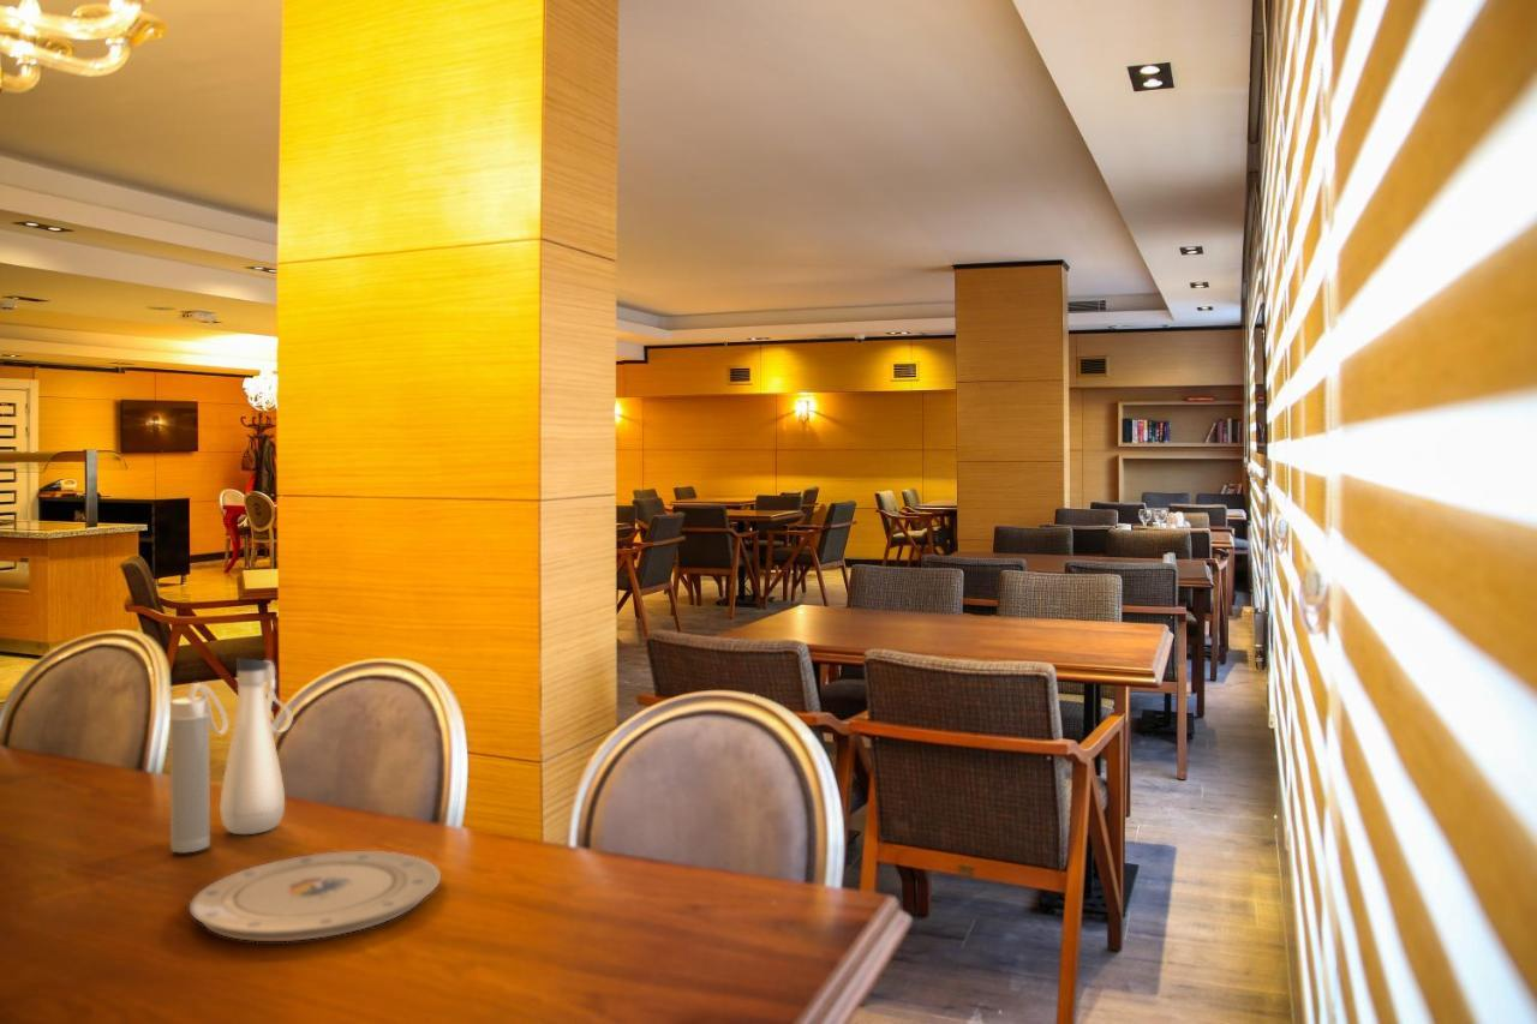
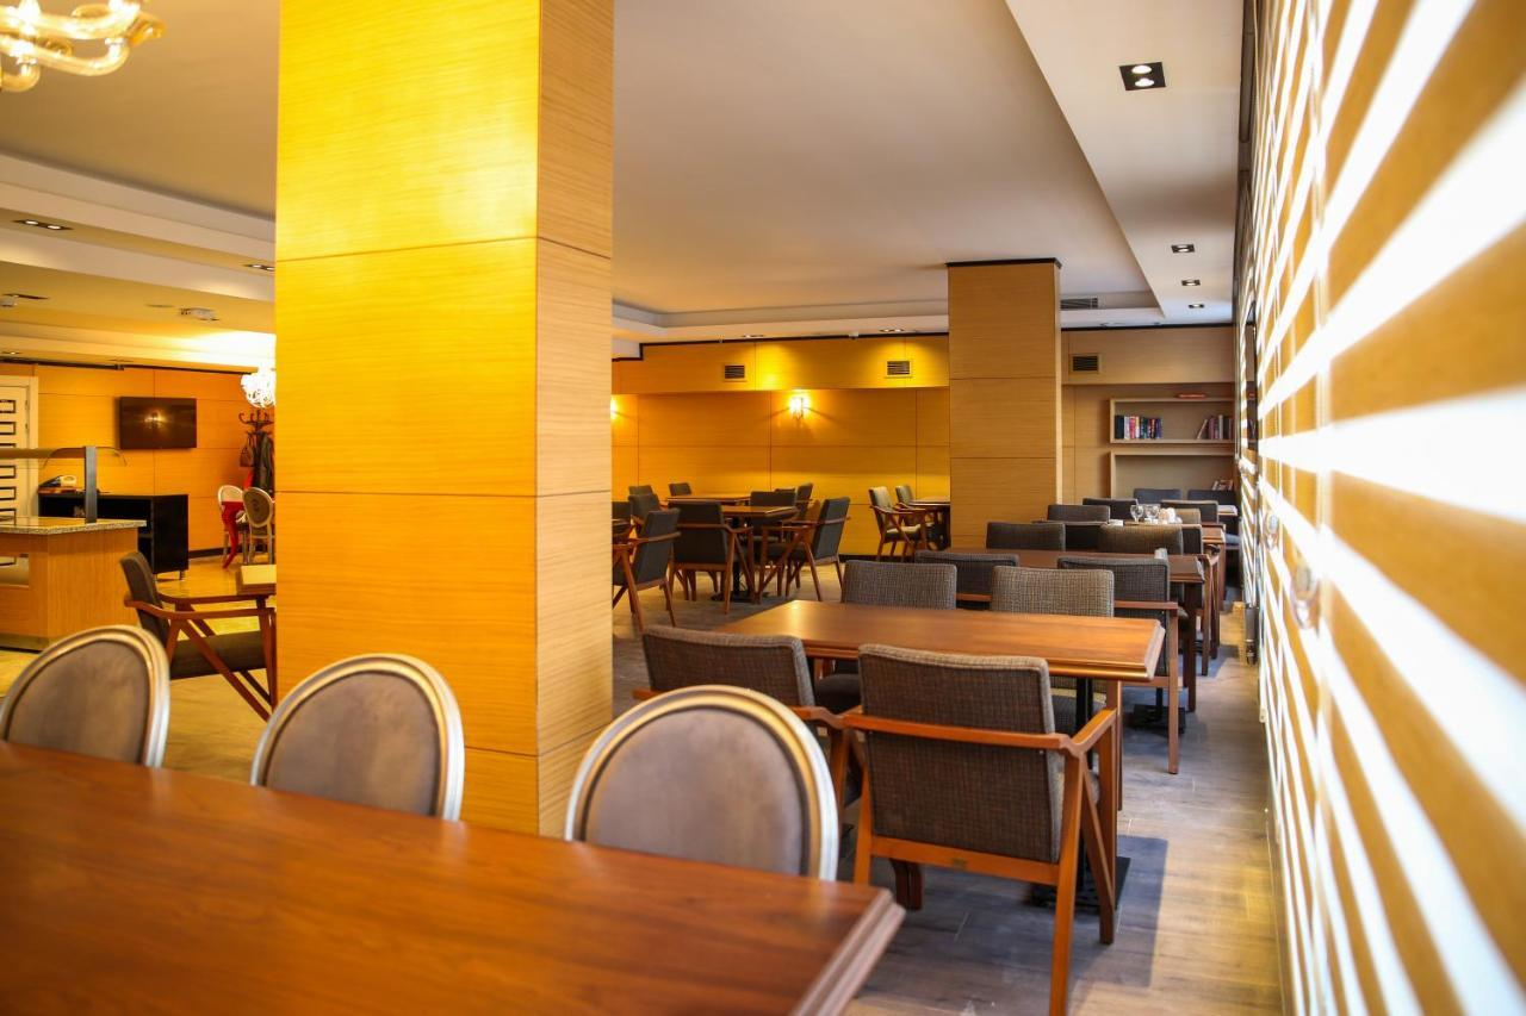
- plate (319, 893)
- water bottle (234, 745)
